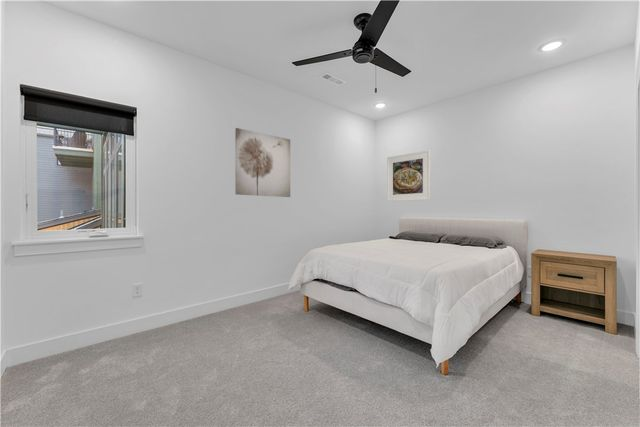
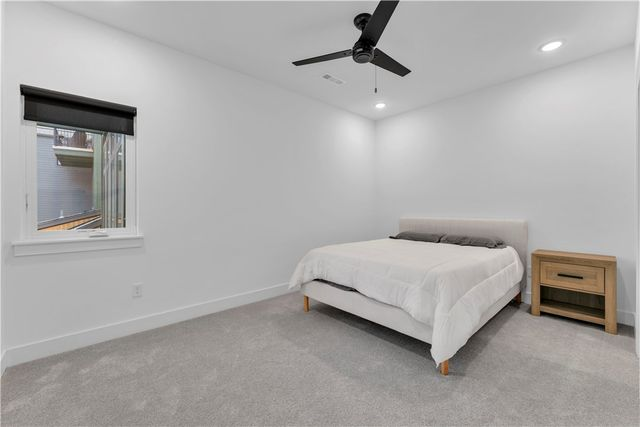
- wall art (264, 165)
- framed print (407, 177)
